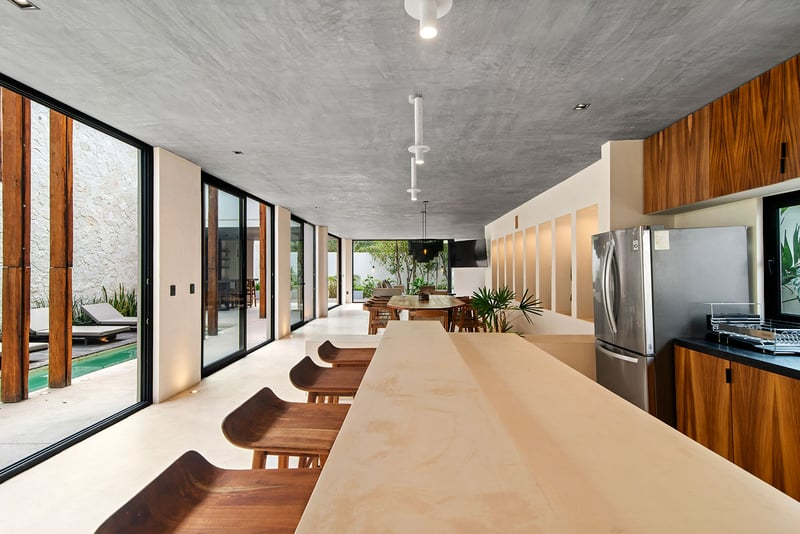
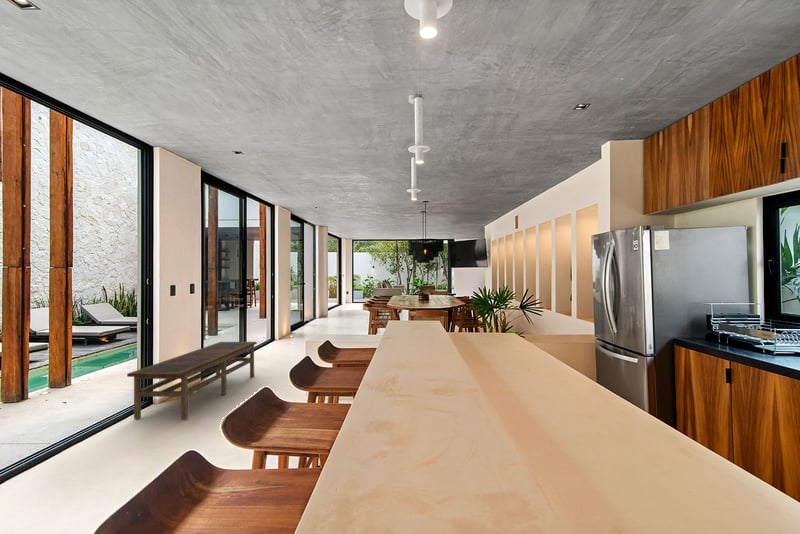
+ wooden bench (204, 374)
